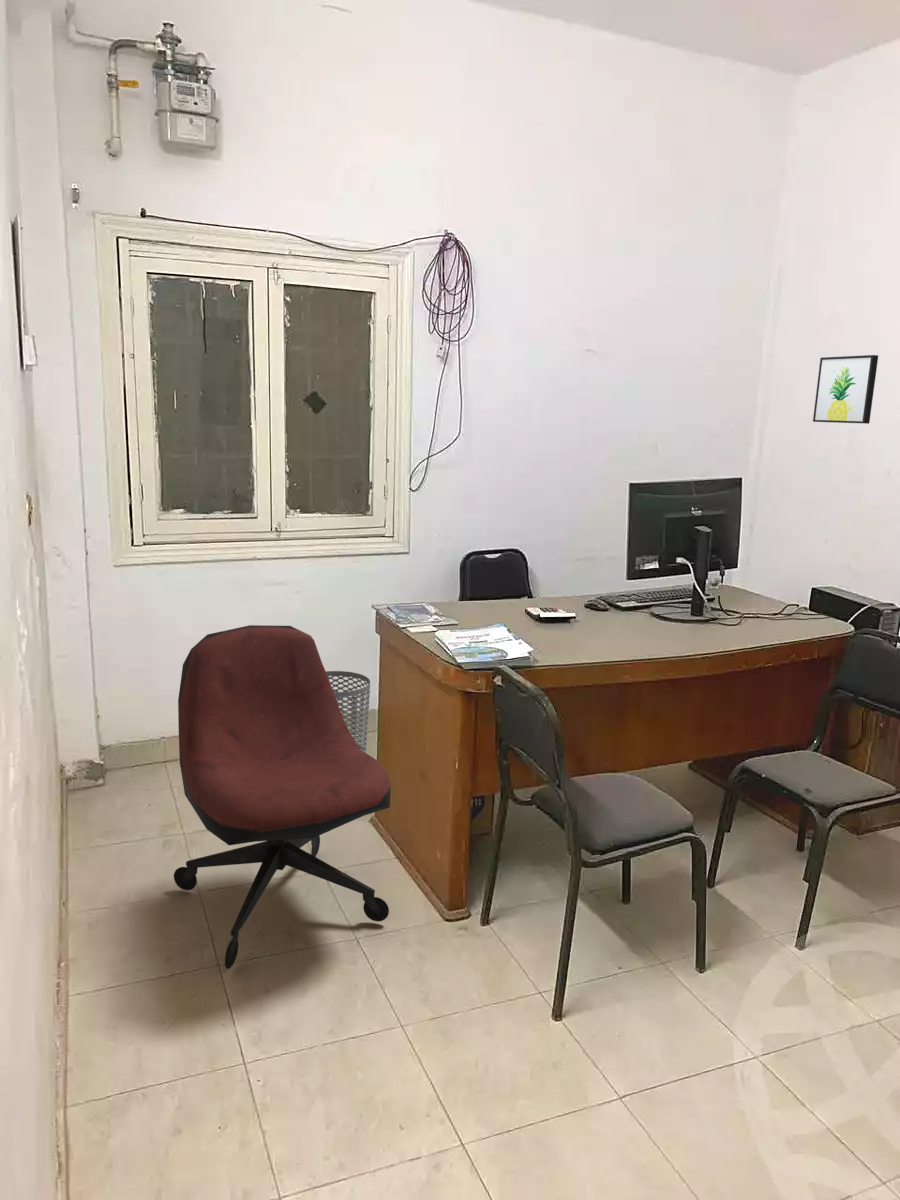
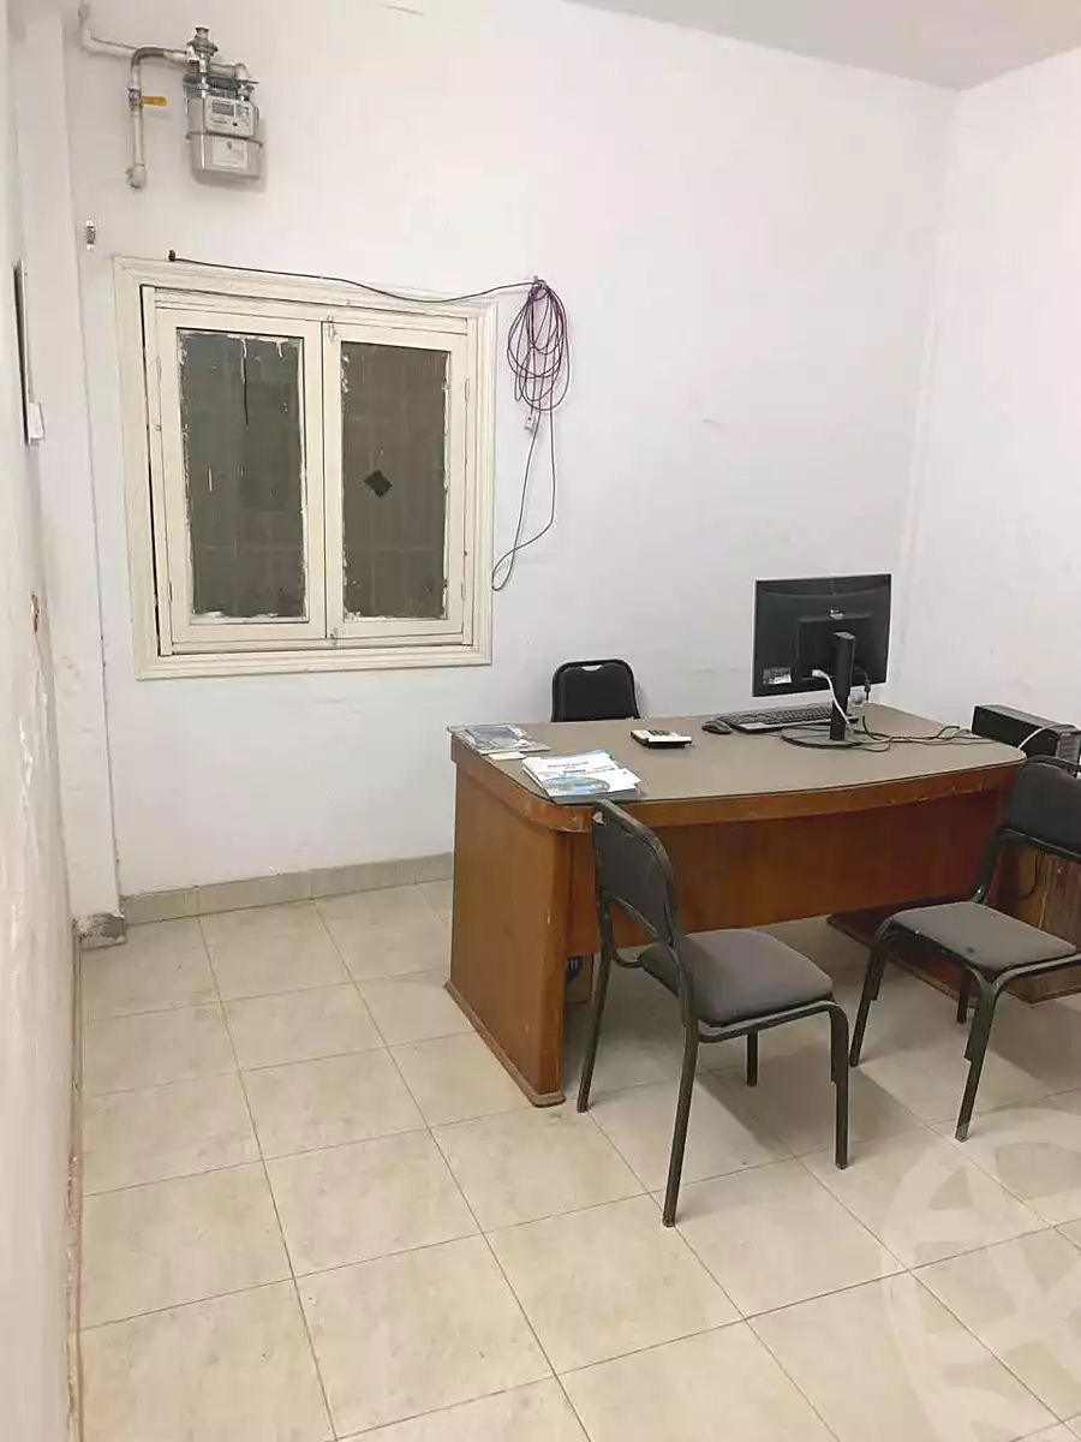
- office chair (277, 778)
- wall art (844, 389)
- waste bin (342, 716)
